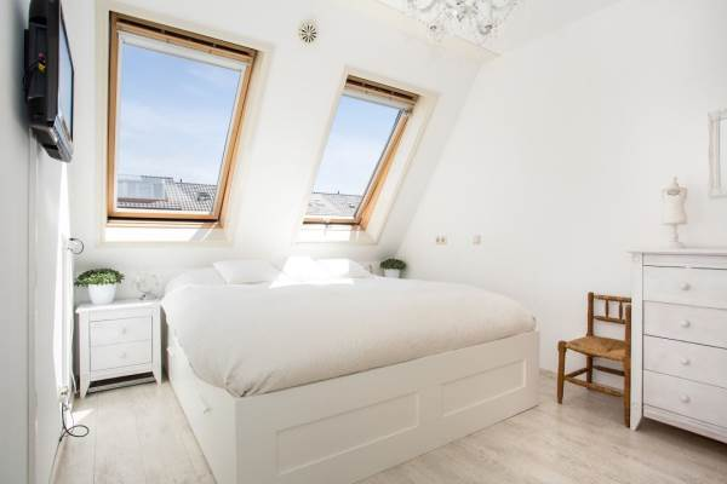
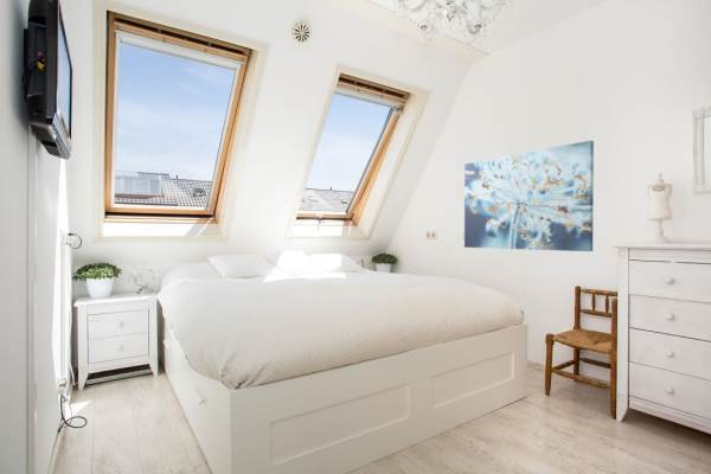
+ wall art (519, 201)
